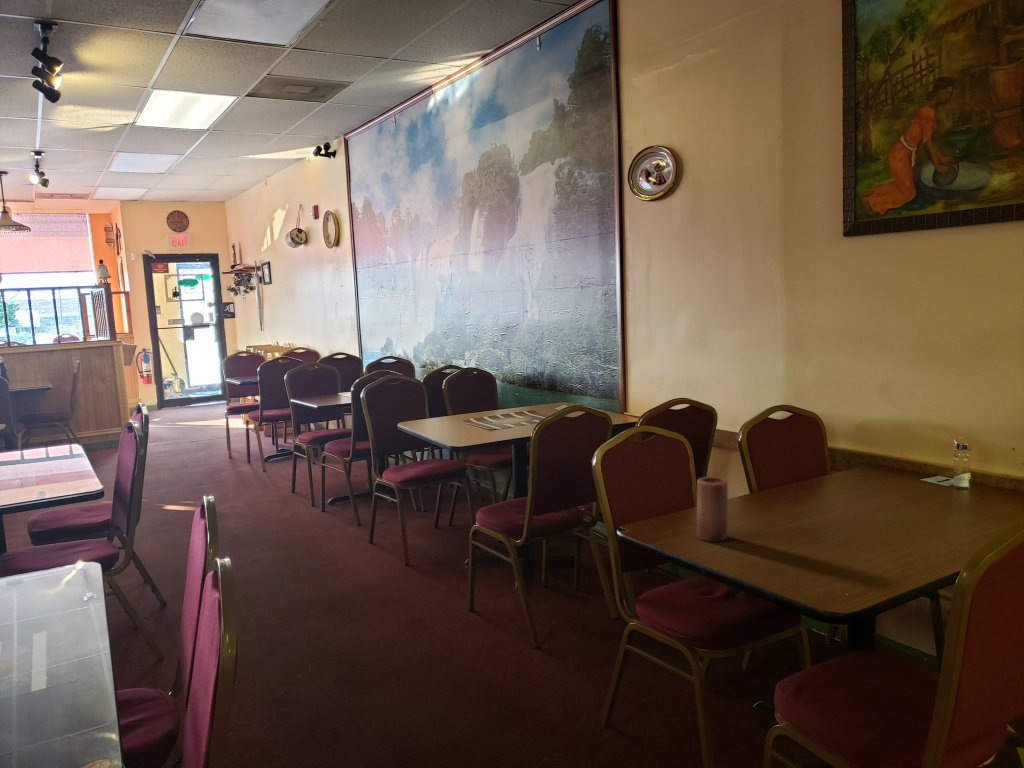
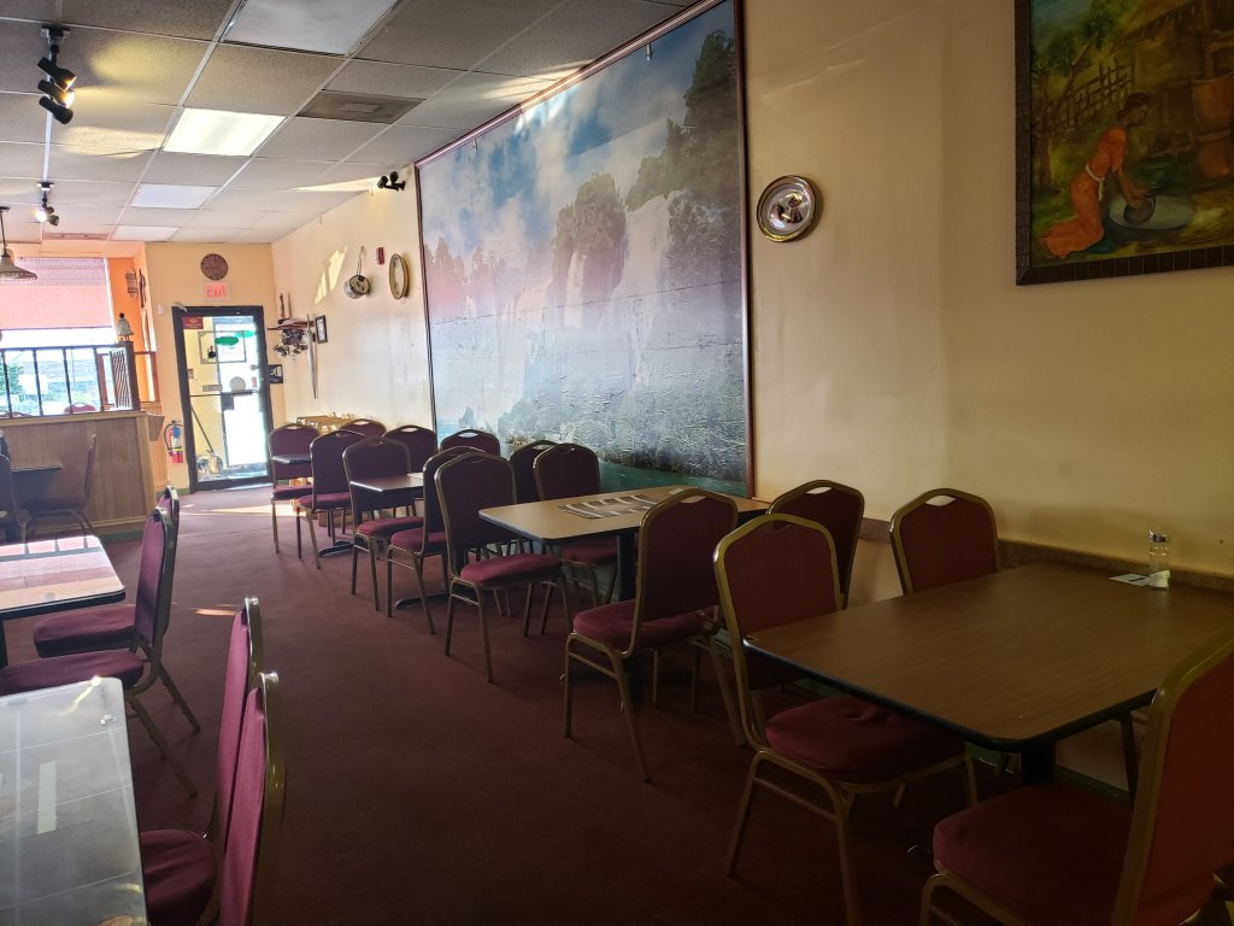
- candle (711, 508)
